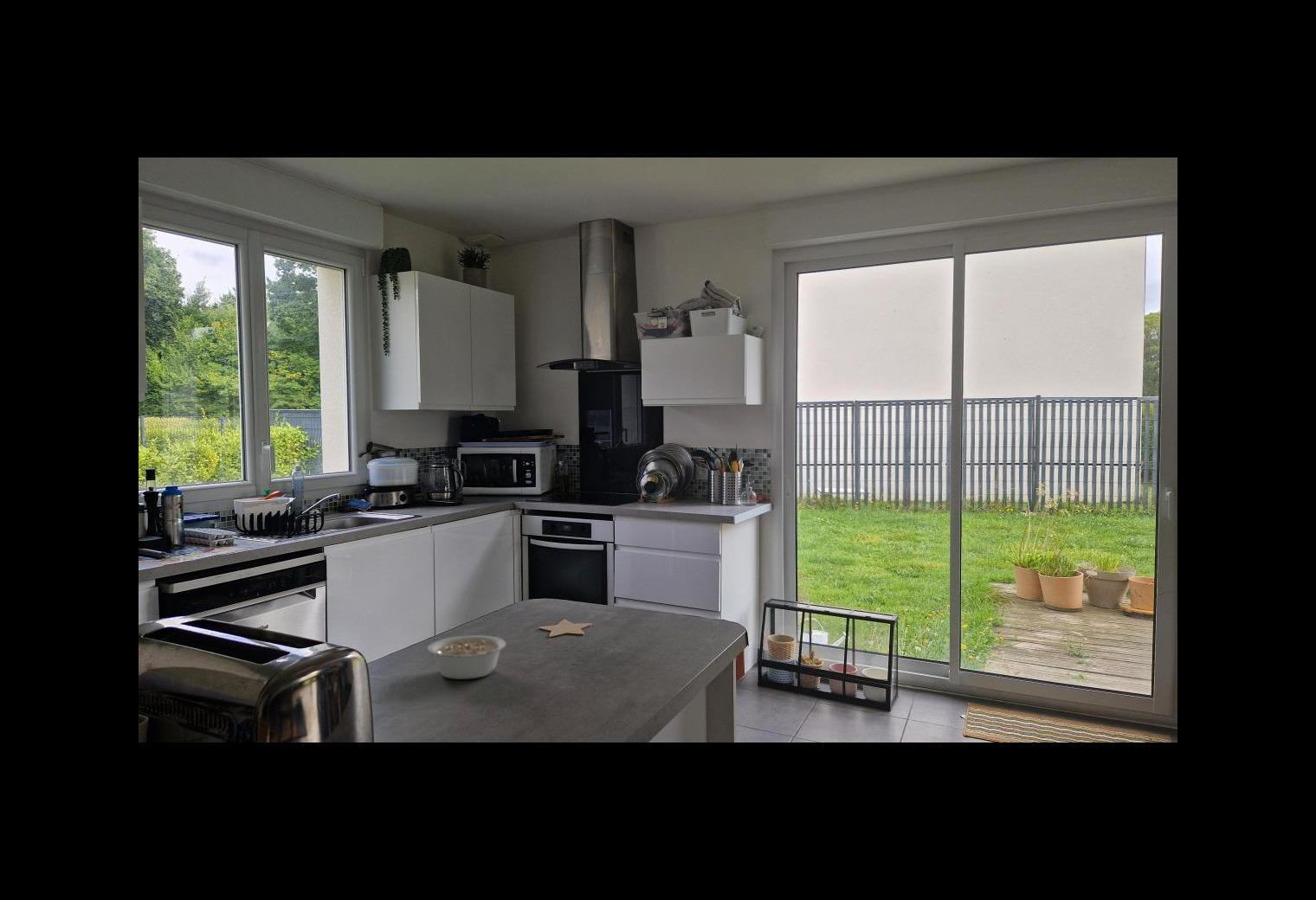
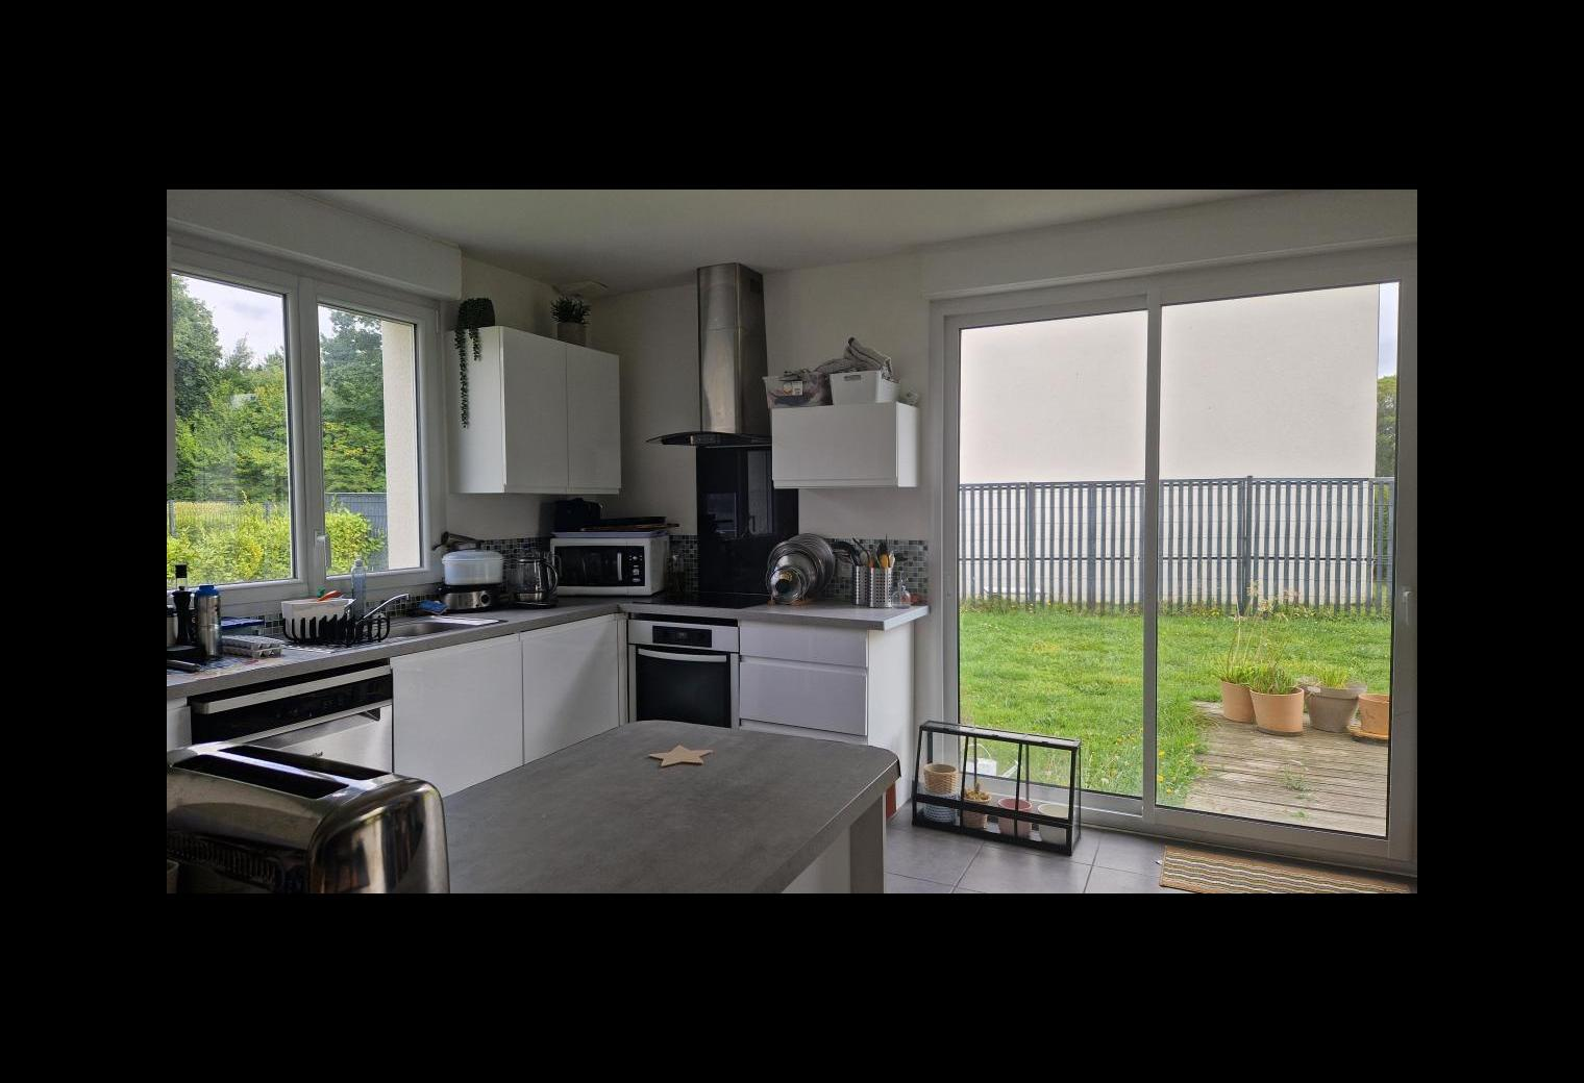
- legume (470, 655)
